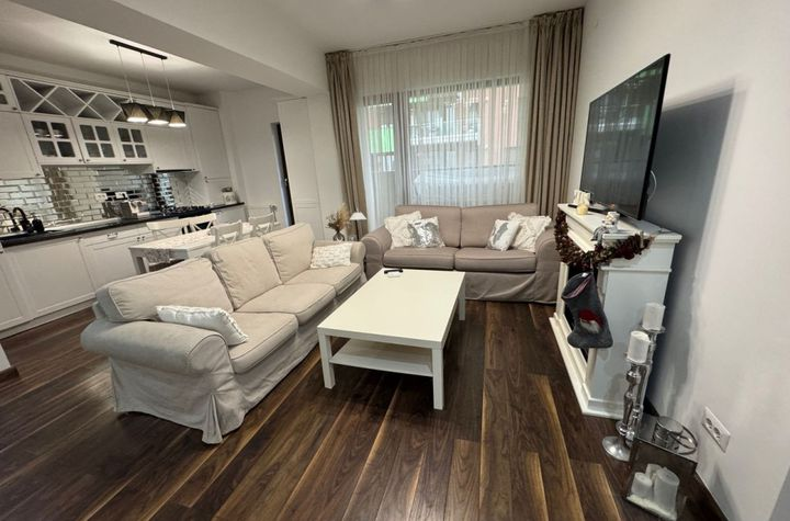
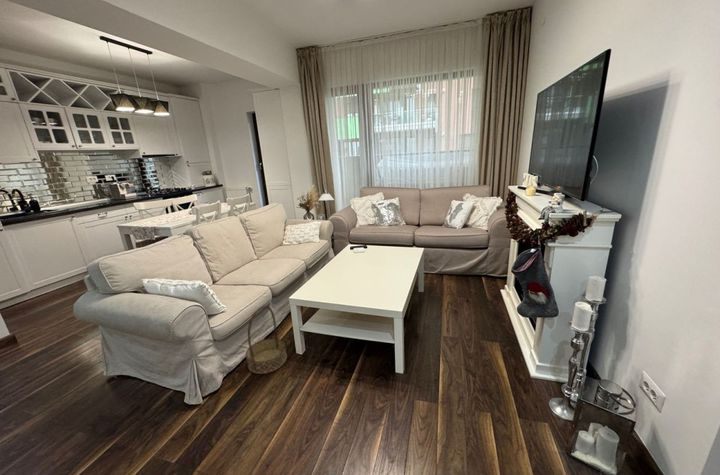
+ basket (263, 339)
